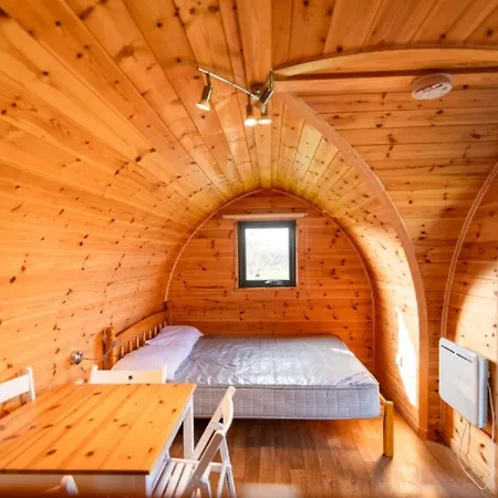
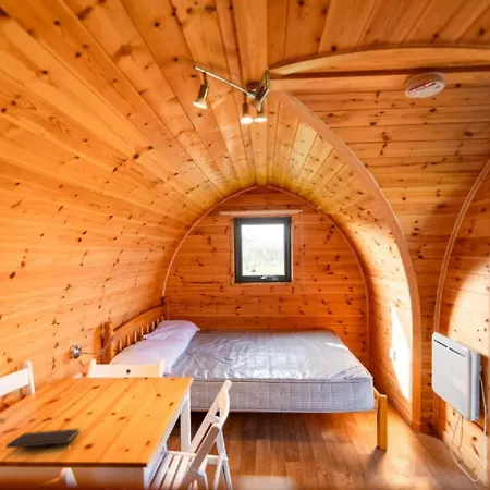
+ notepad (45, 437)
